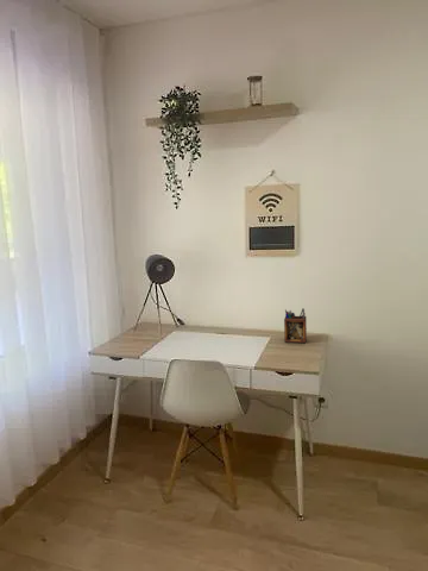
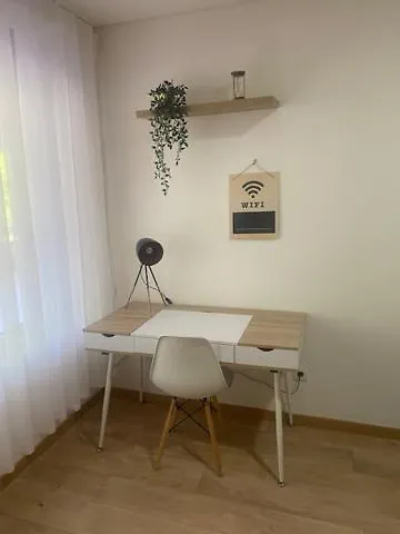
- desk organizer (295, 325)
